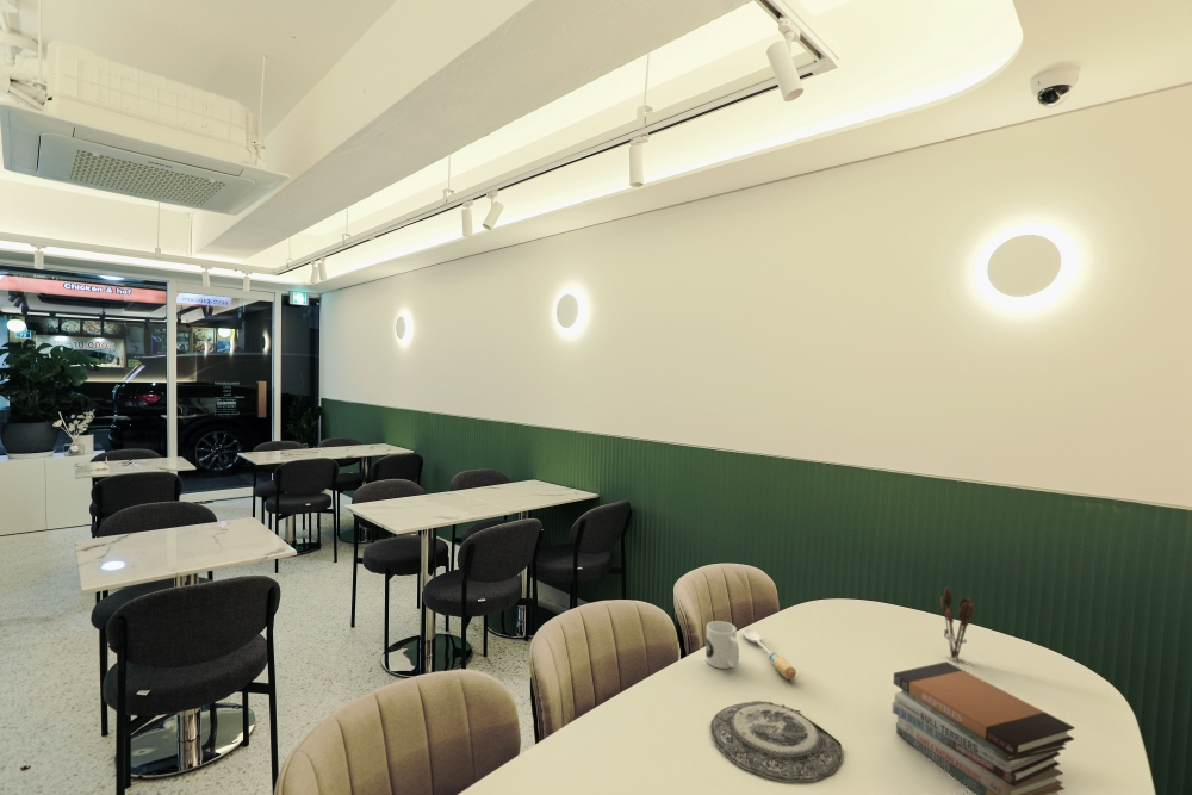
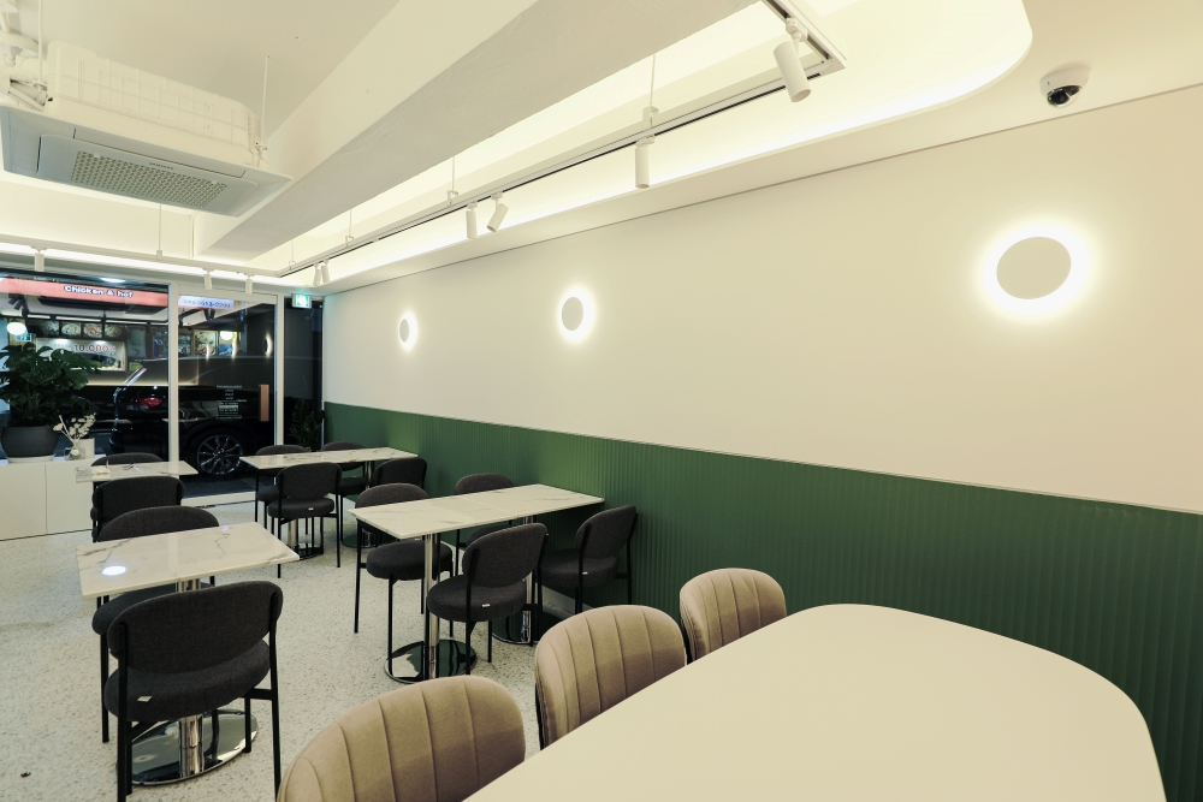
- plate (774, 731)
- spoon (766, 648)
- mug (724, 646)
- book stack (973, 729)
- utensil holder (951, 625)
